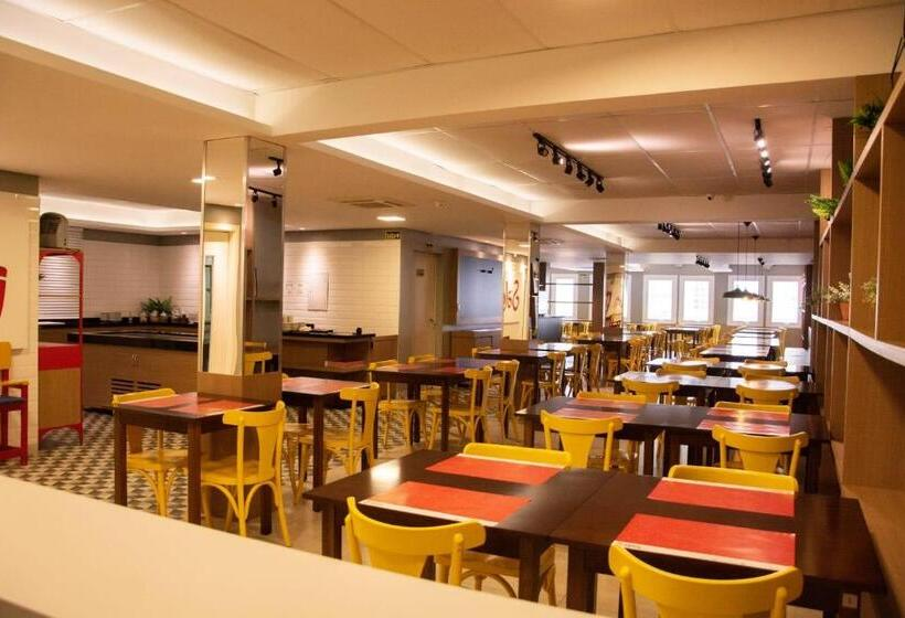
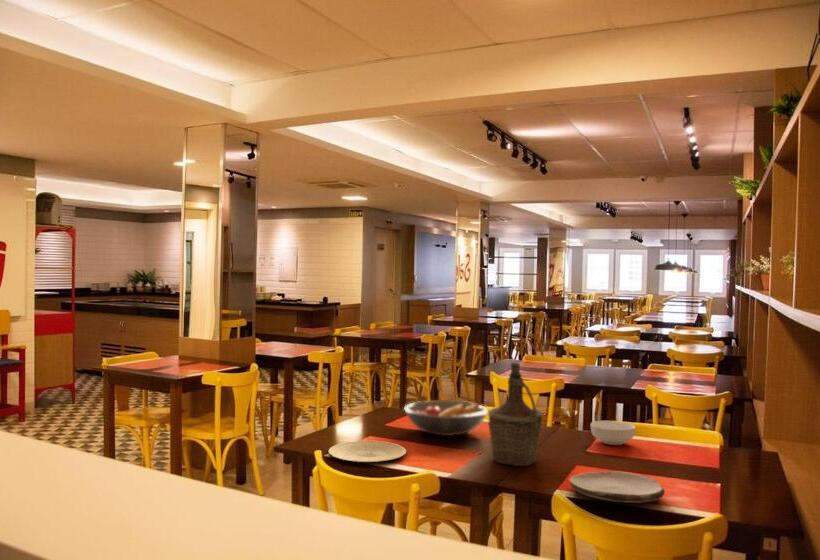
+ fruit bowl (445, 416)
+ plate (615, 487)
+ cereal bowl (612, 433)
+ bottle (515, 411)
+ plate (367, 451)
